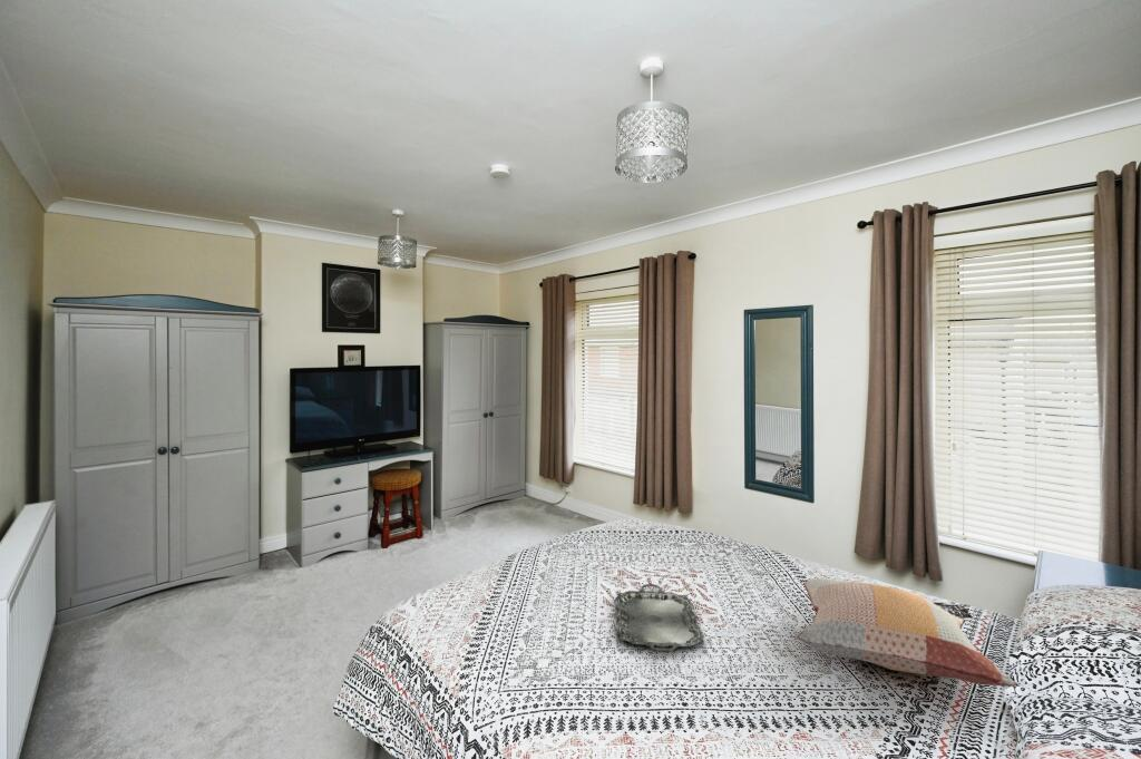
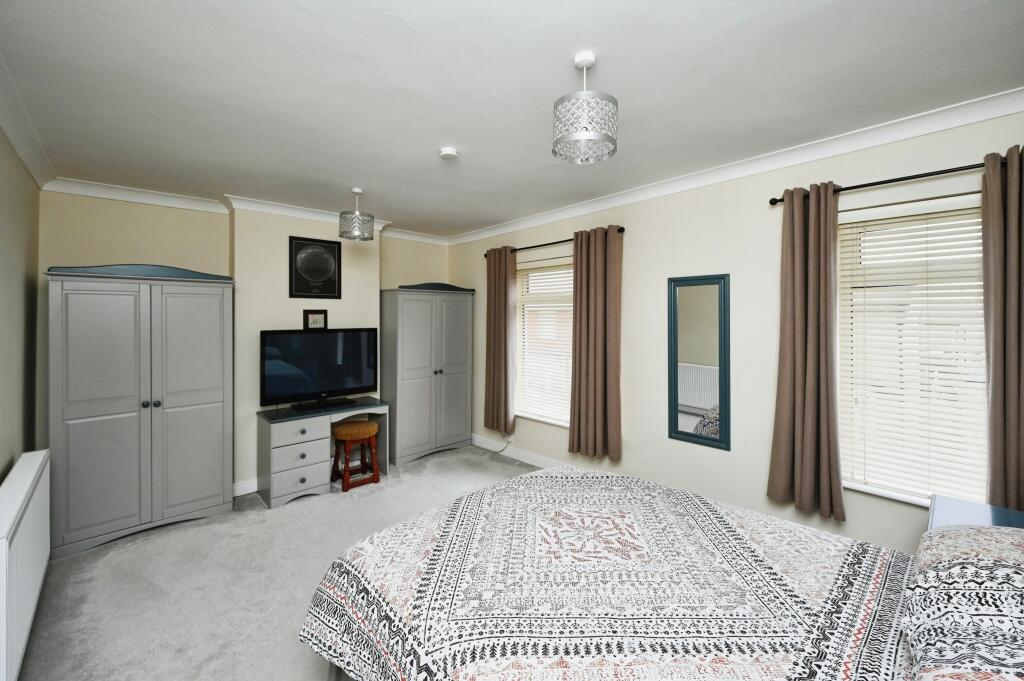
- decorative pillow (887, 622)
- serving tray (655, 615)
